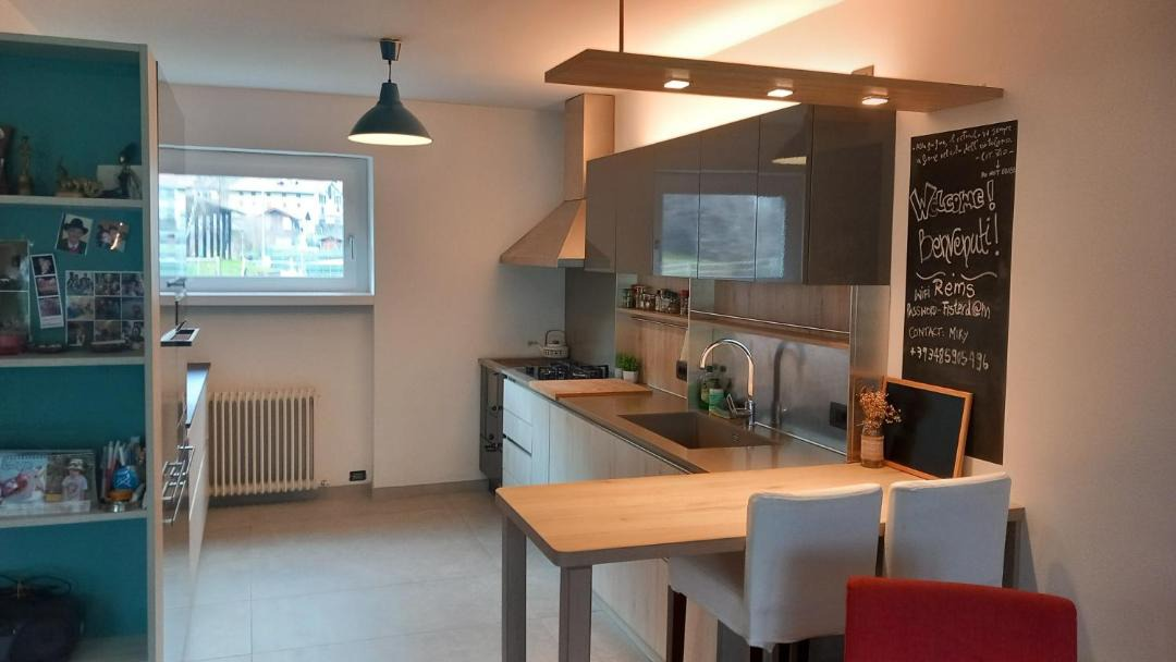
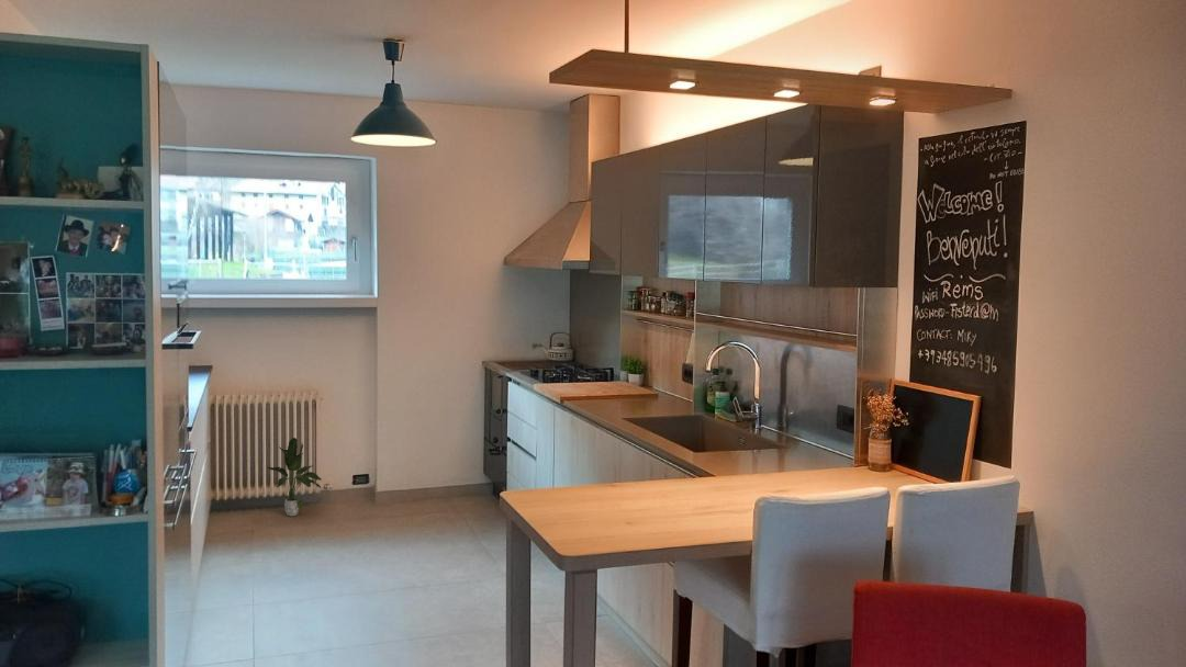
+ potted plant (294, 477)
